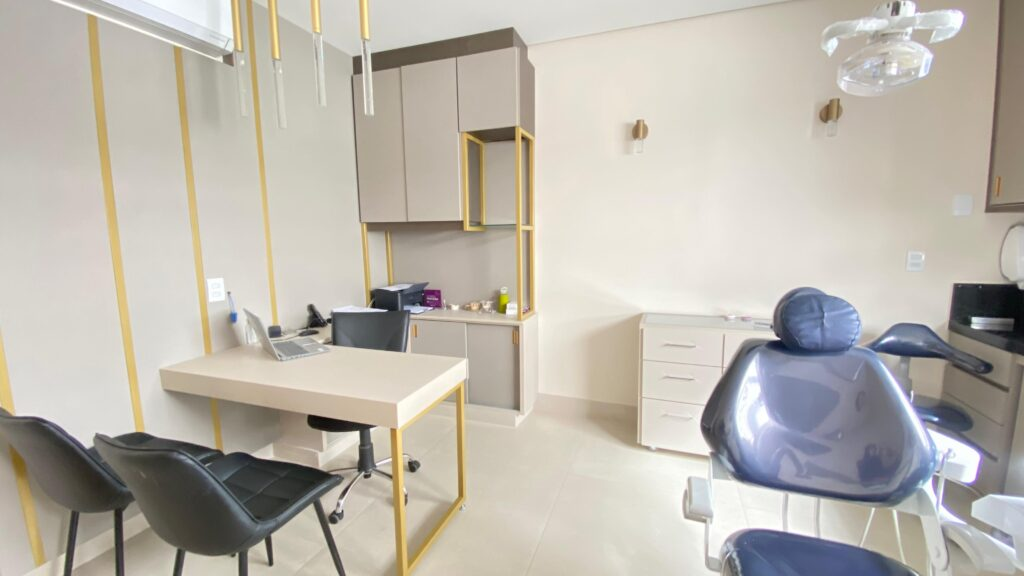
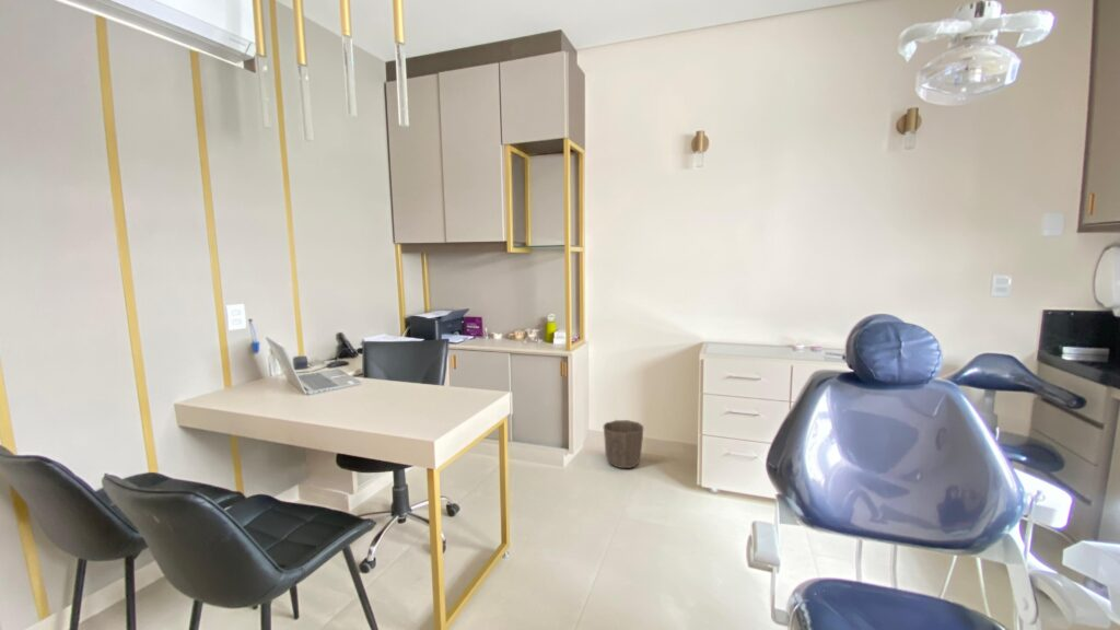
+ waste basket (622, 444)
